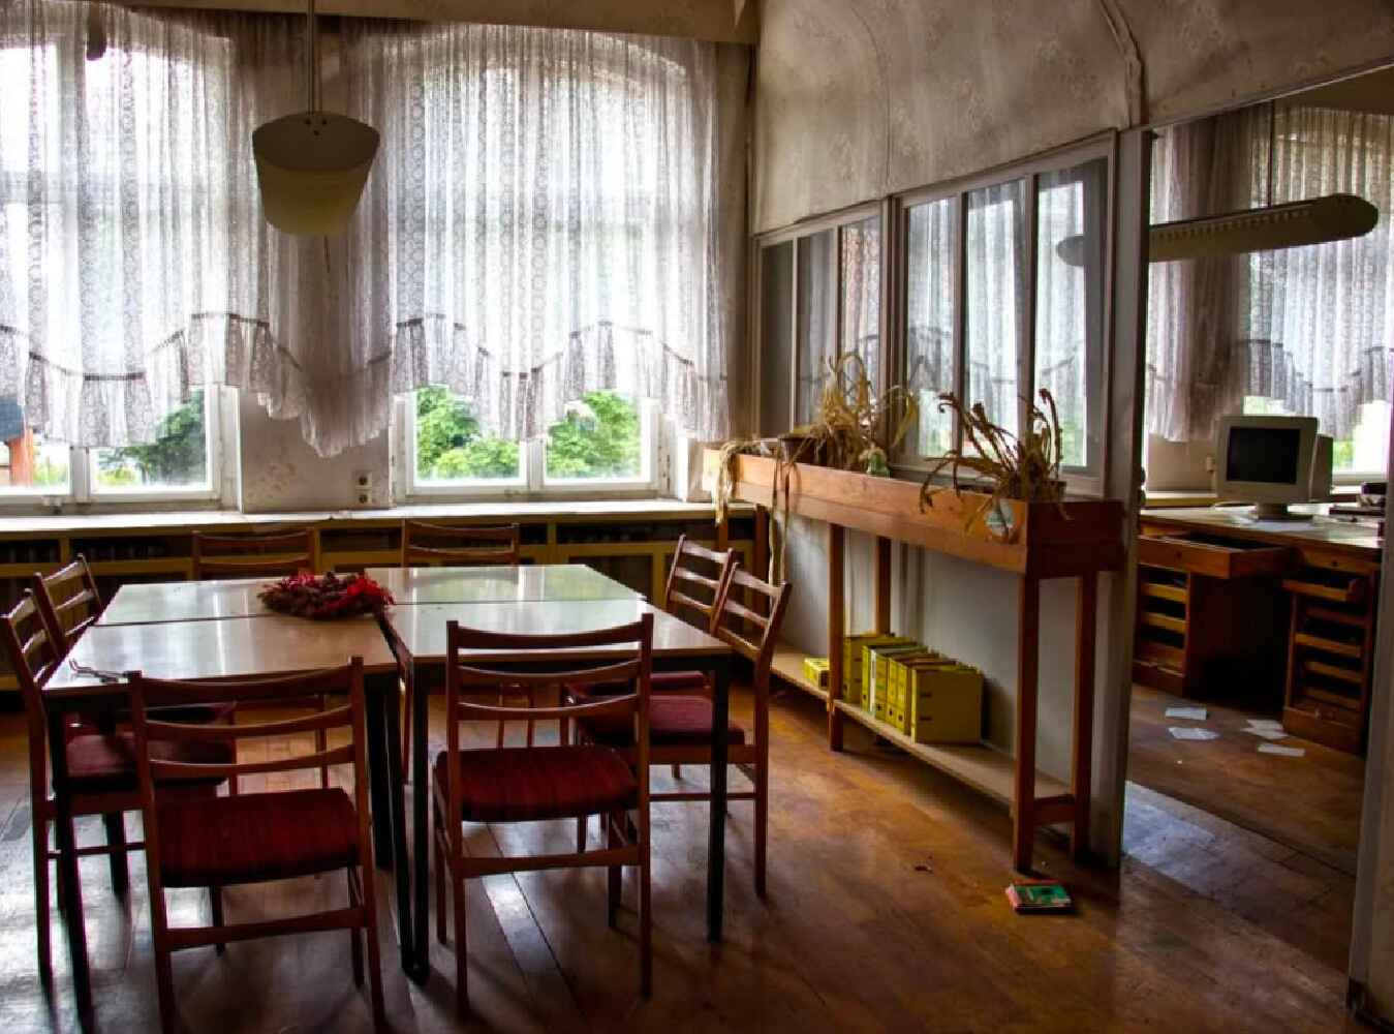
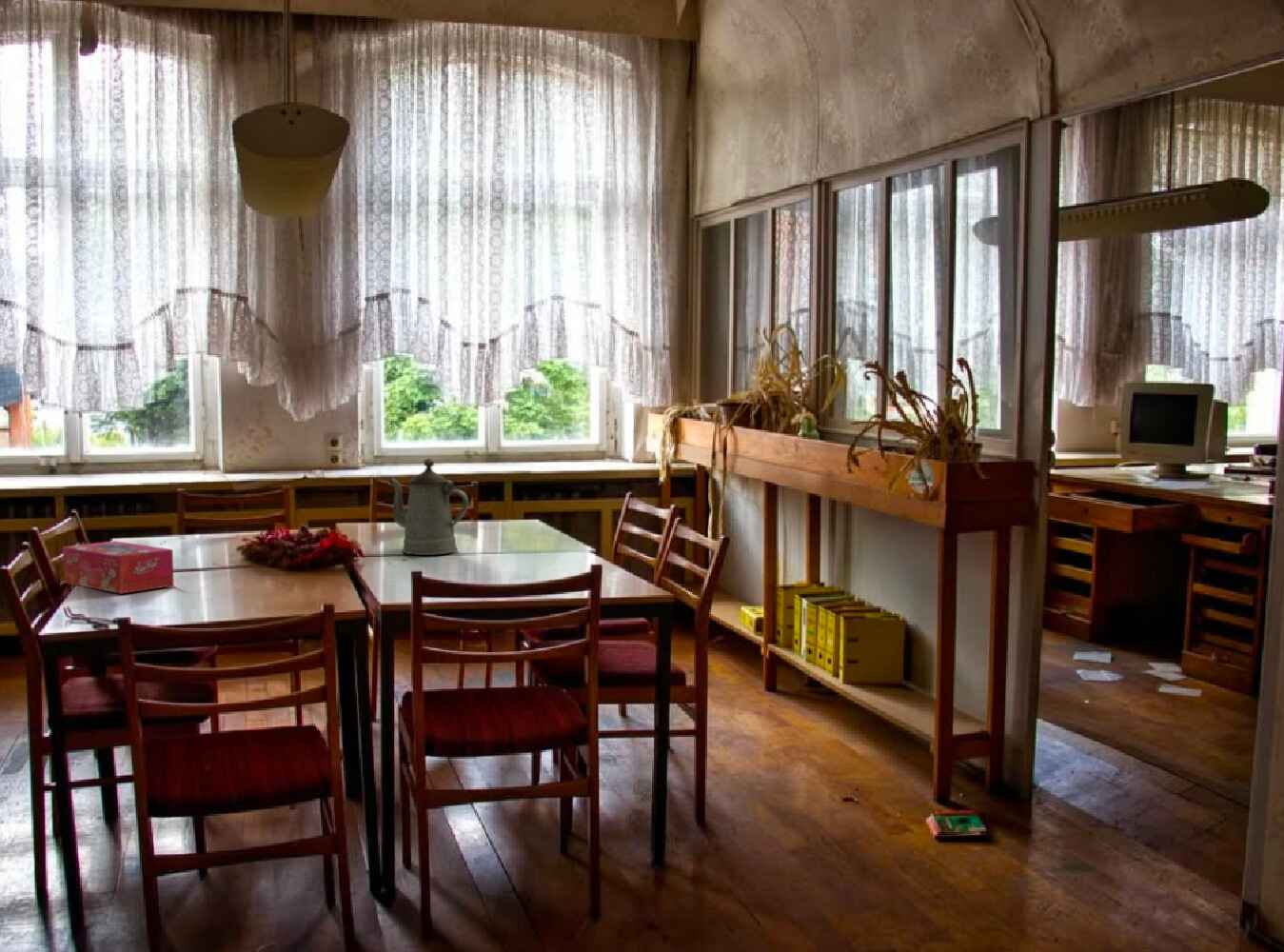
+ tissue box (117, 565)
+ coffee pot (427, 505)
